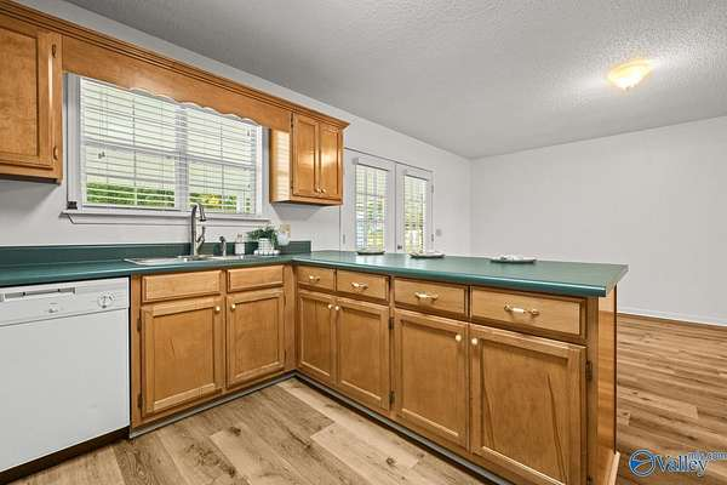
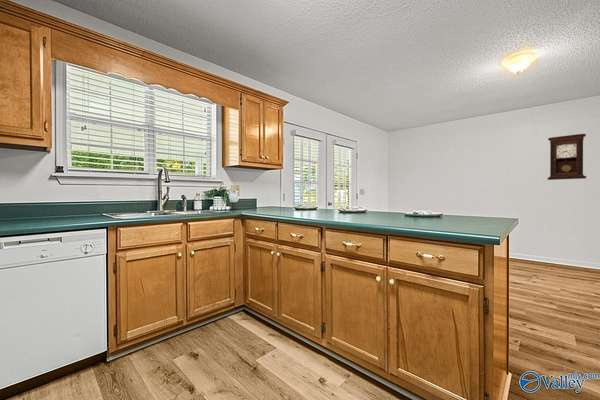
+ pendulum clock (566, 157)
